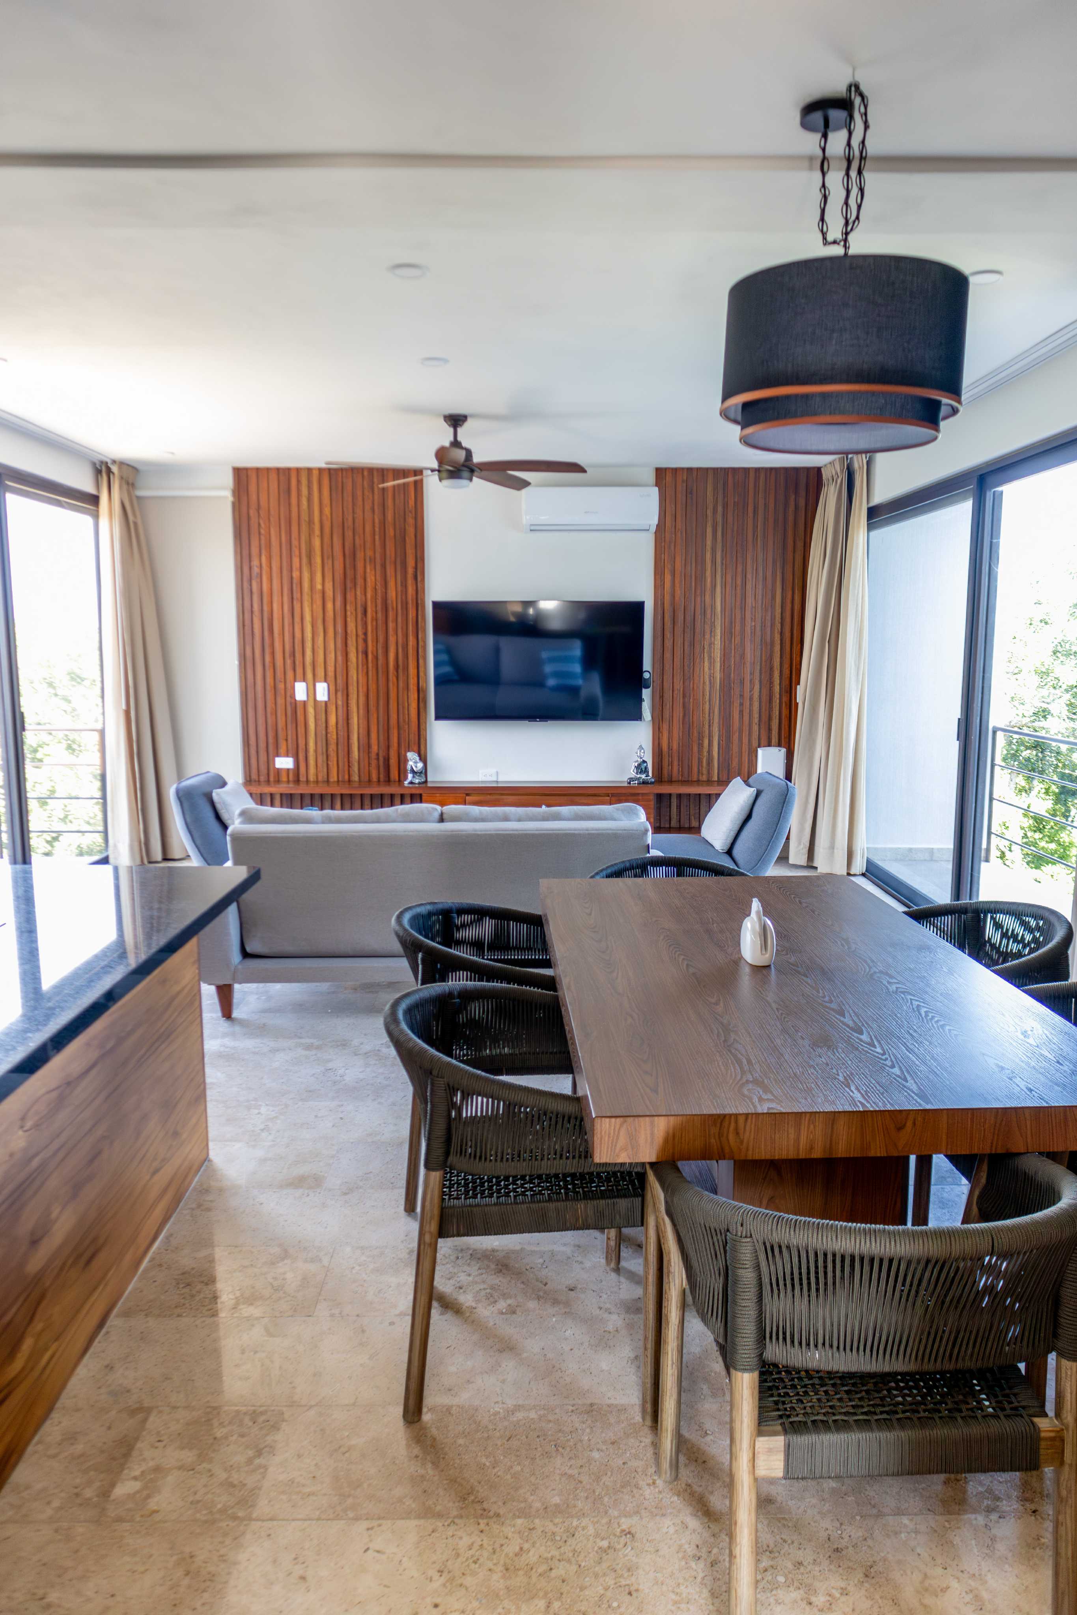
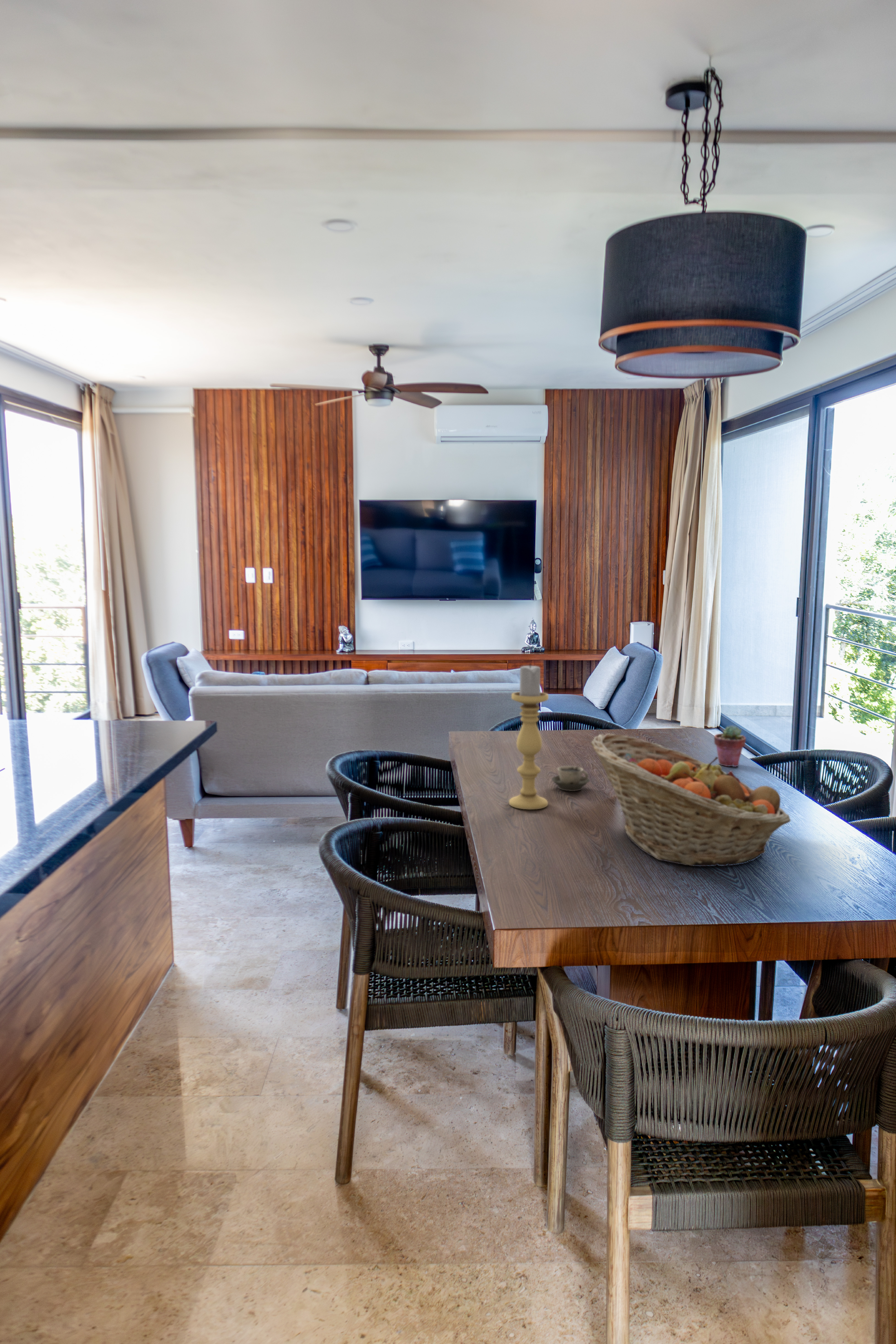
+ candle holder (529, 734)
+ fruit basket (685, 792)
+ potted succulent (730, 745)
+ cup (571, 778)
